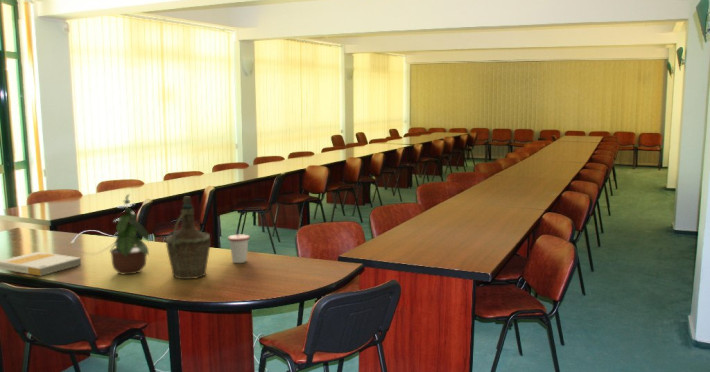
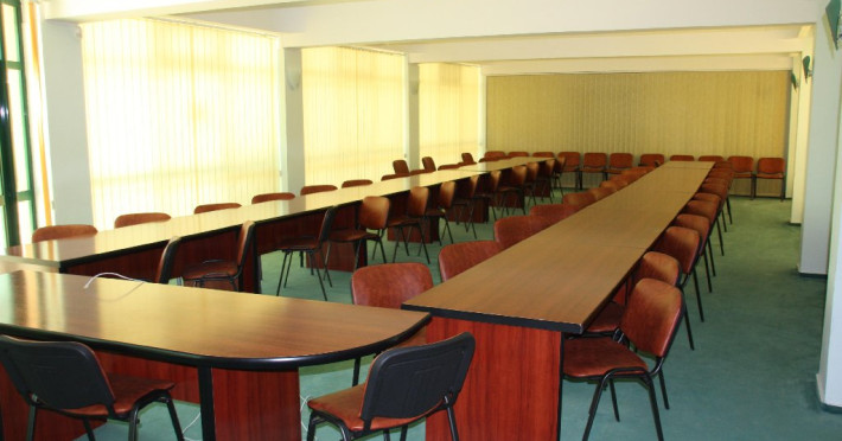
- book (39, 263)
- cup (239, 245)
- bottle (187, 236)
- potted plant (130, 232)
